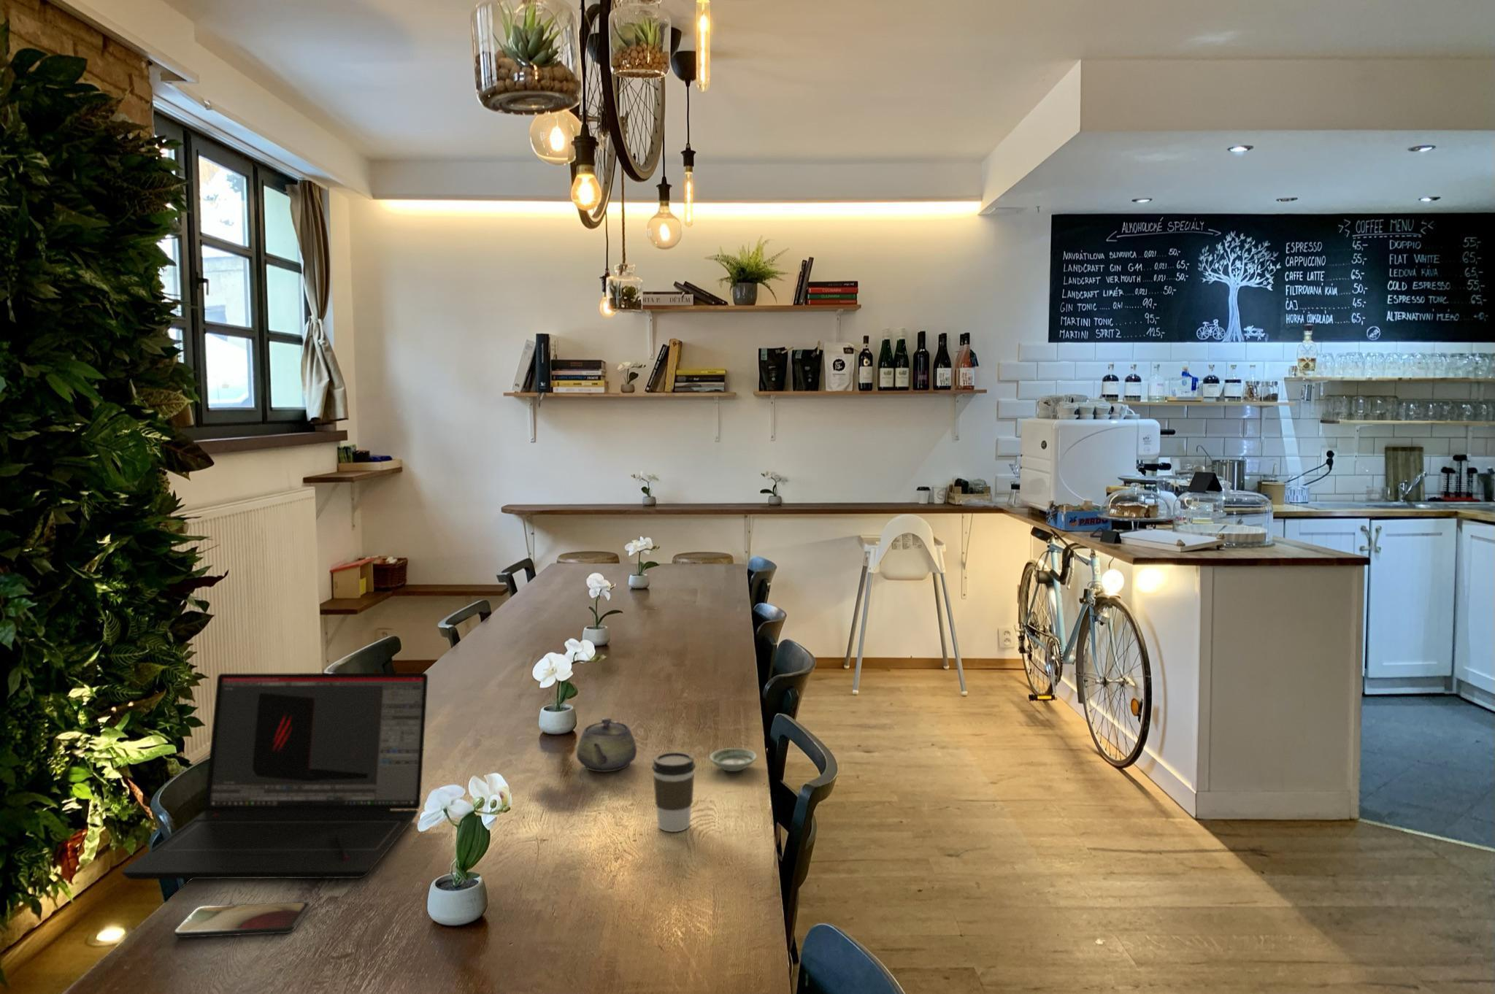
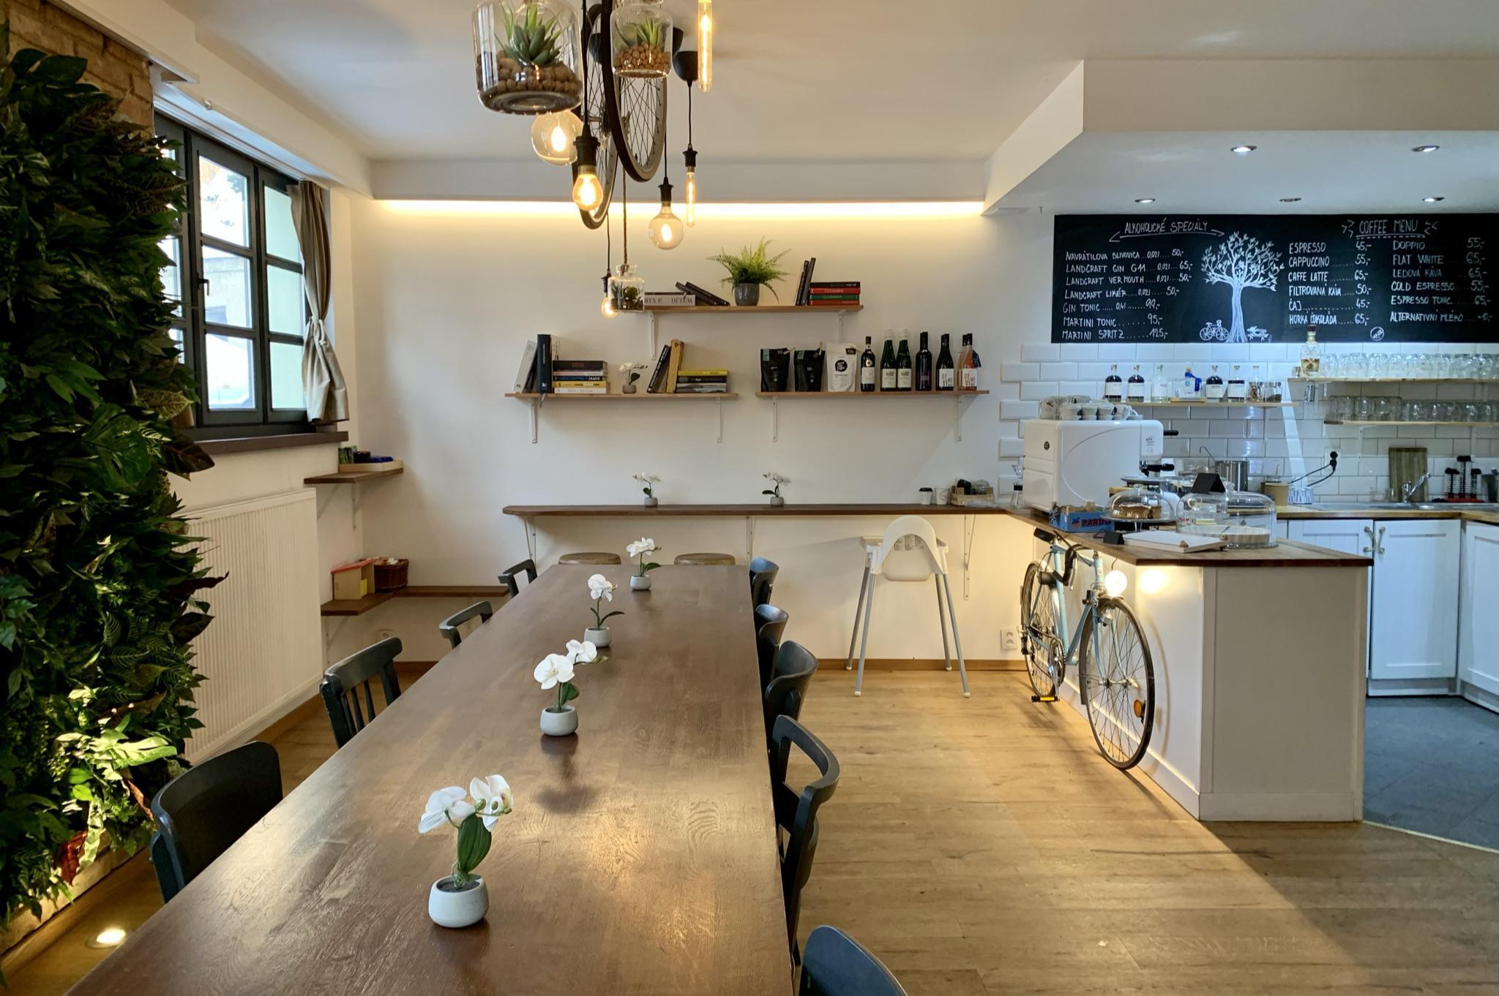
- smartphone (244, 920)
- coffee cup (674, 791)
- saucer (733, 761)
- laptop (287, 768)
- teapot (606, 743)
